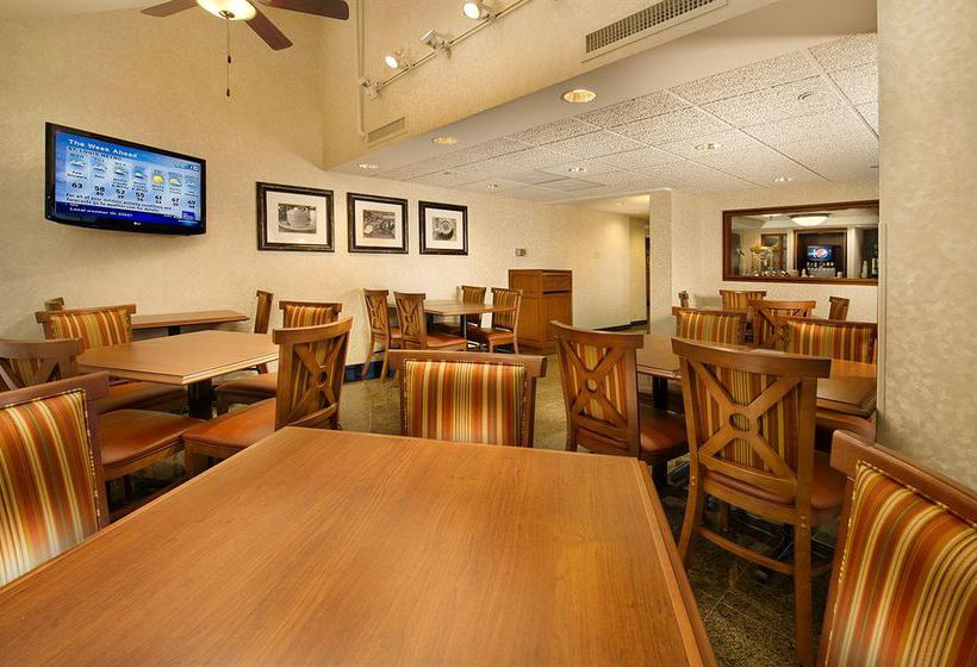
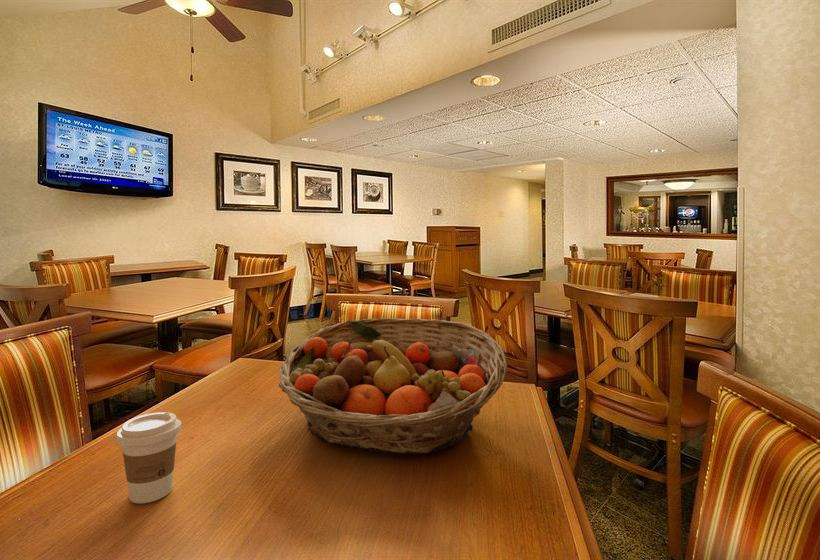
+ coffee cup (150, 456)
+ fruit basket (391, 375)
